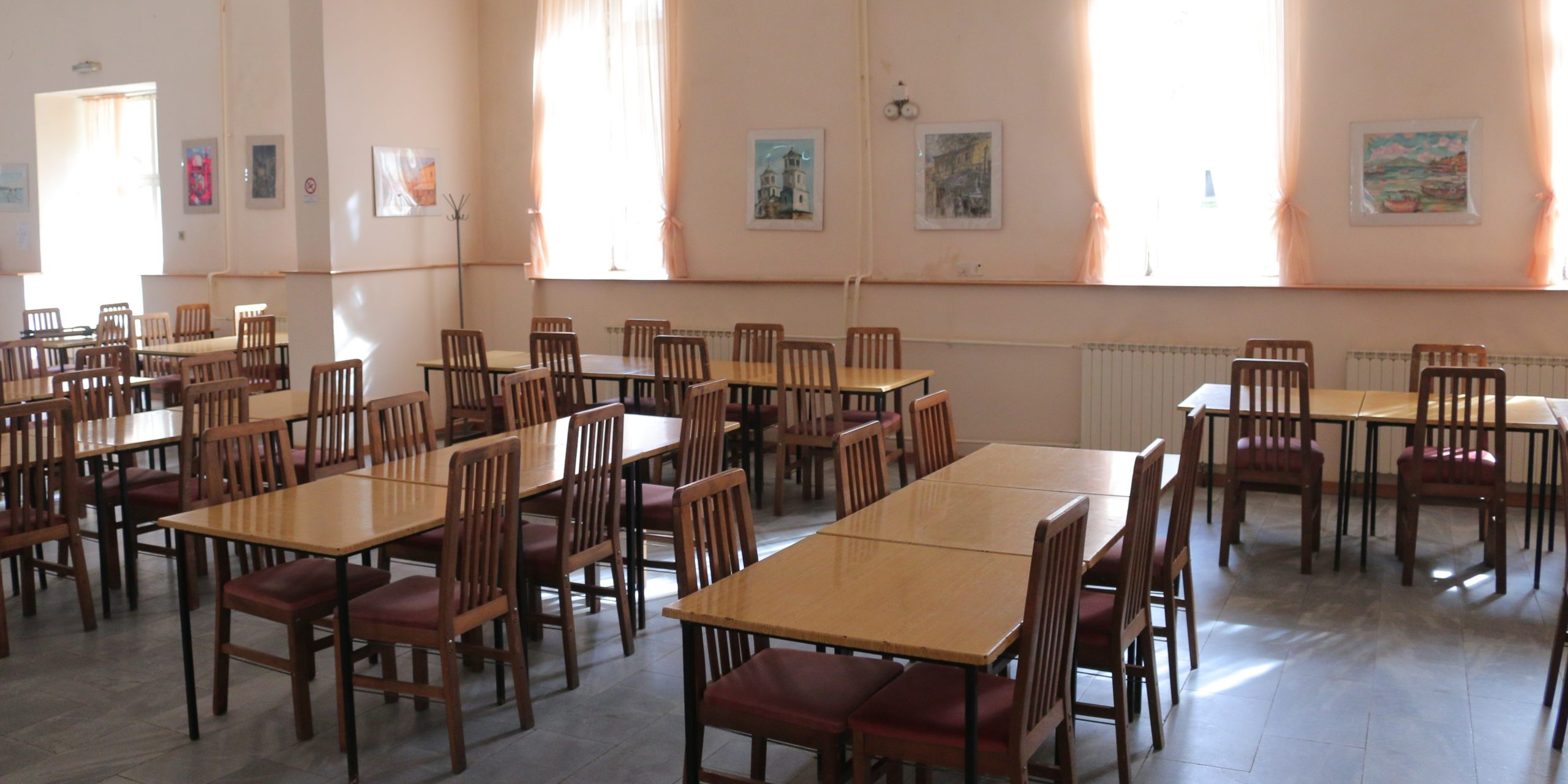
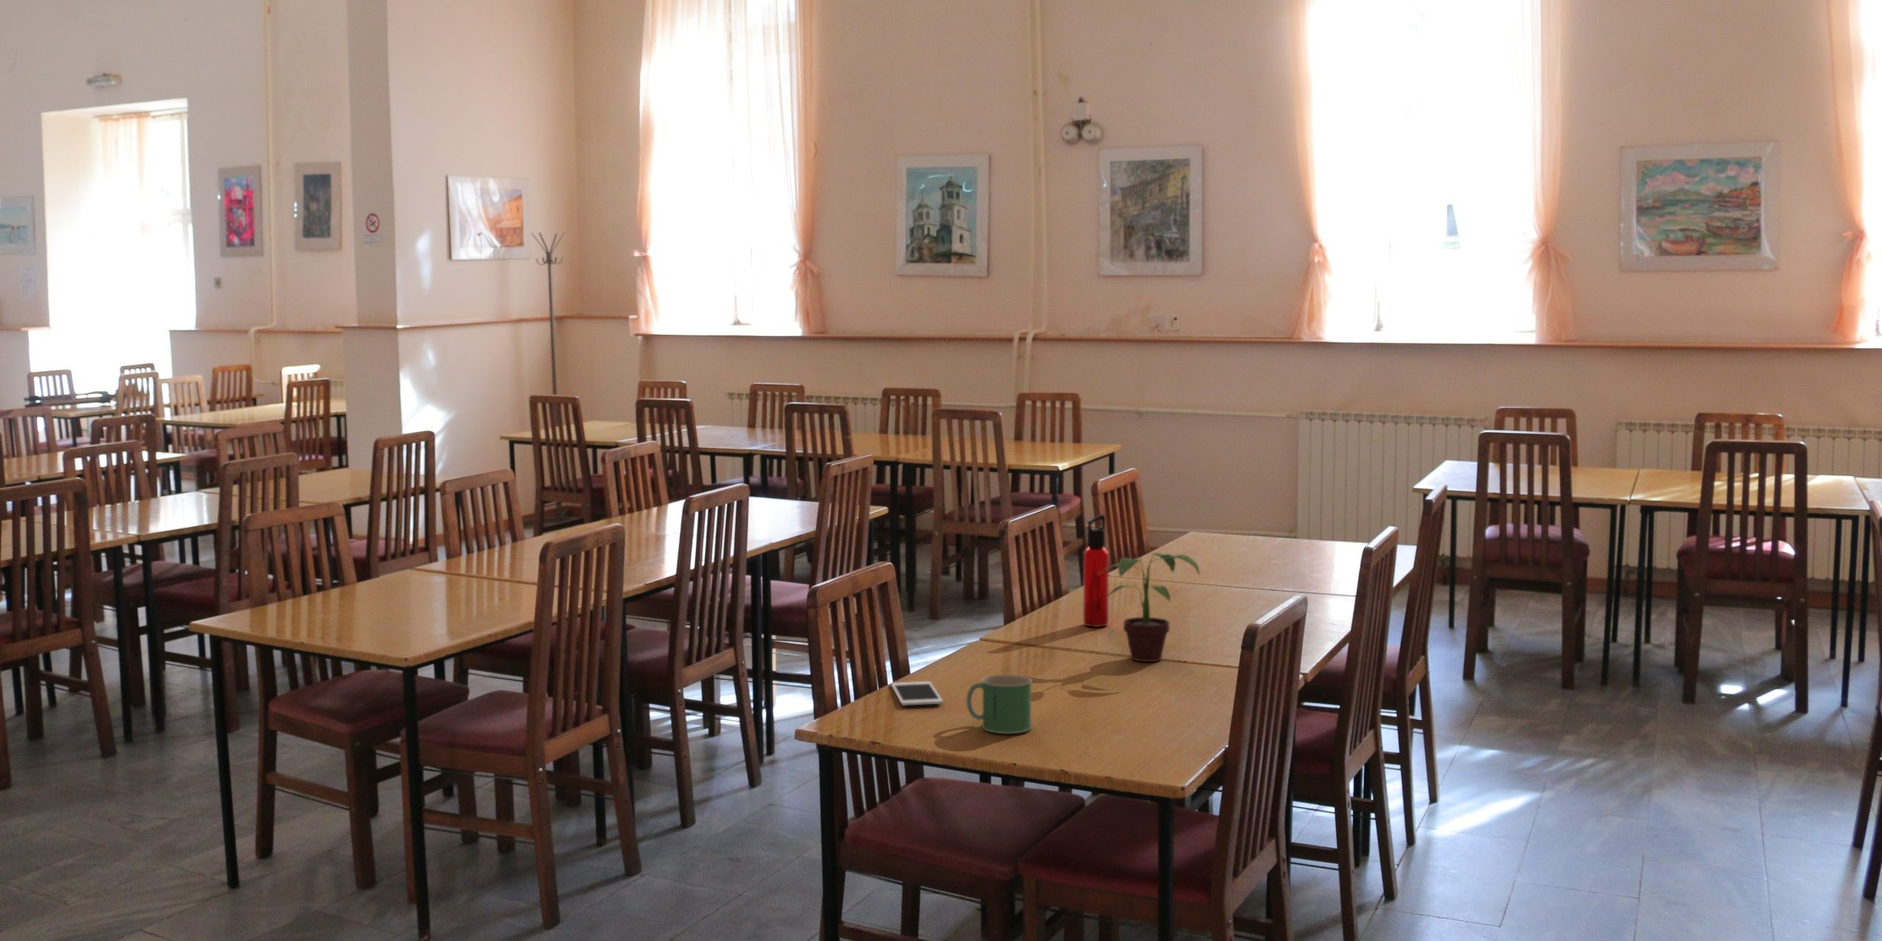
+ potted plant (1147, 606)
+ cell phone (916, 693)
+ mug (999, 703)
+ water bottle (1096, 570)
